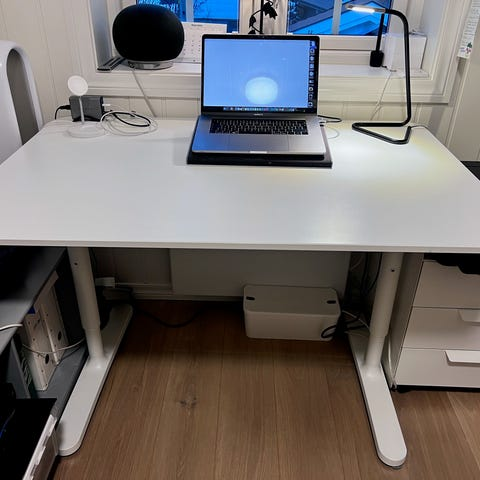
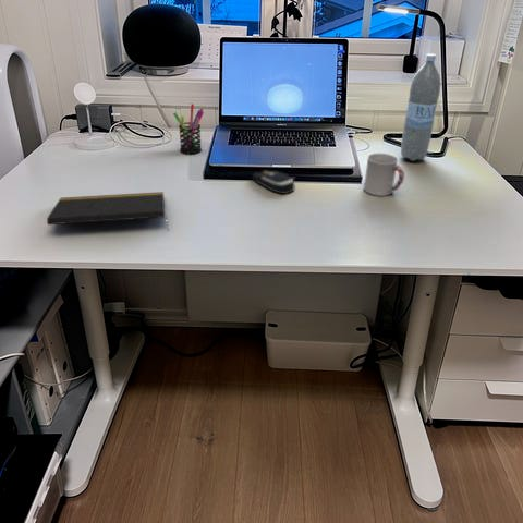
+ cup (385, 175)
+ computer mouse (273, 179)
+ notepad (109, 207)
+ pen holder (187, 127)
+ water bottle (421, 109)
